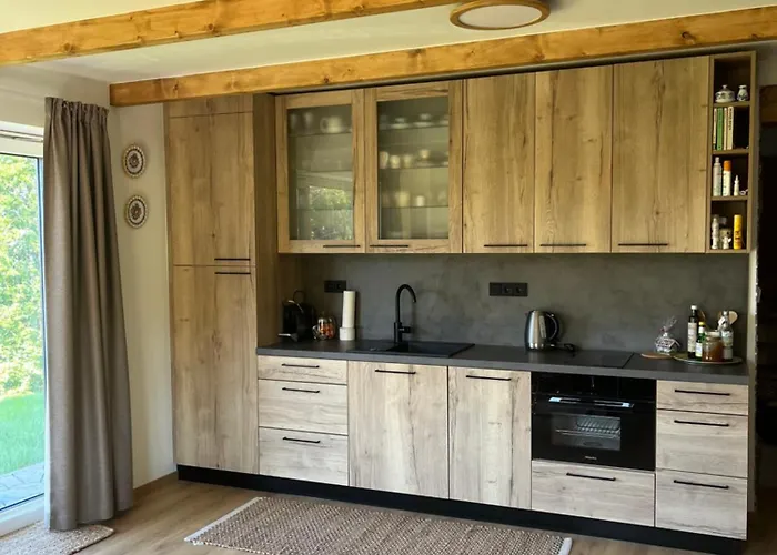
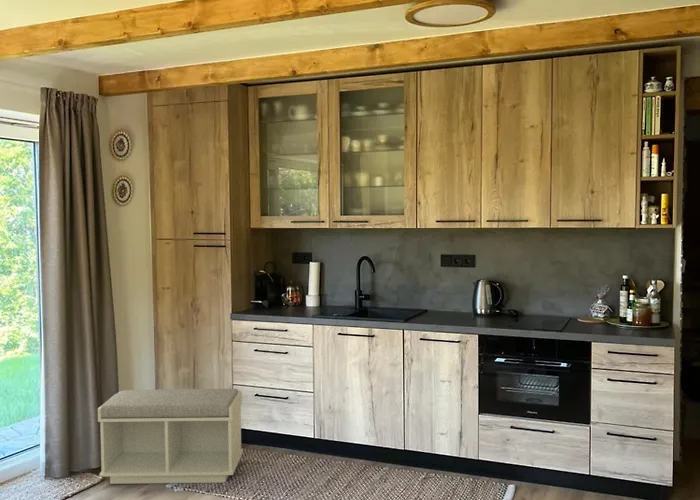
+ bench (173, 433)
